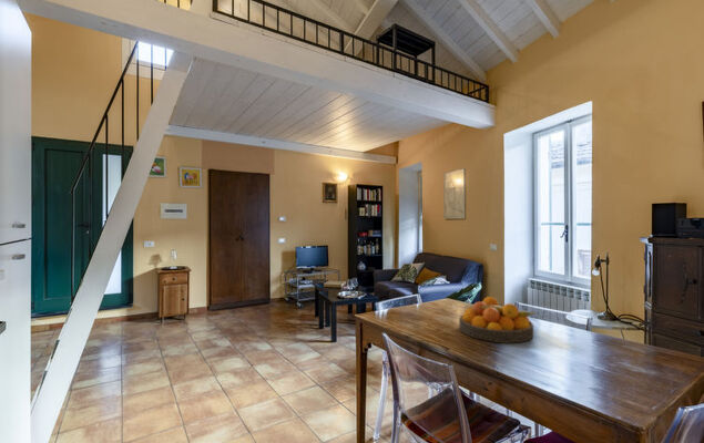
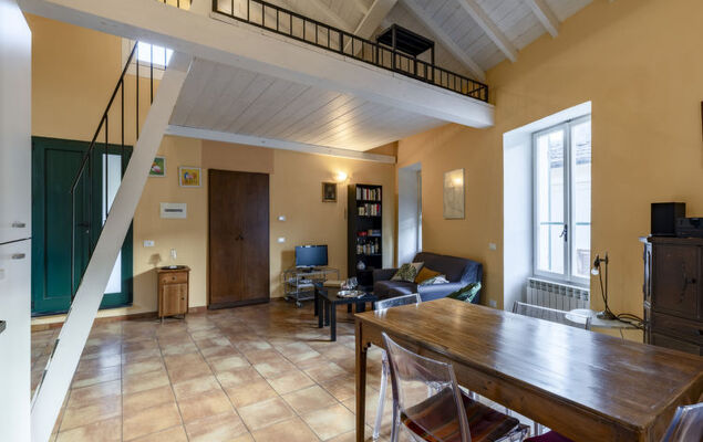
- fruit bowl (494, 316)
